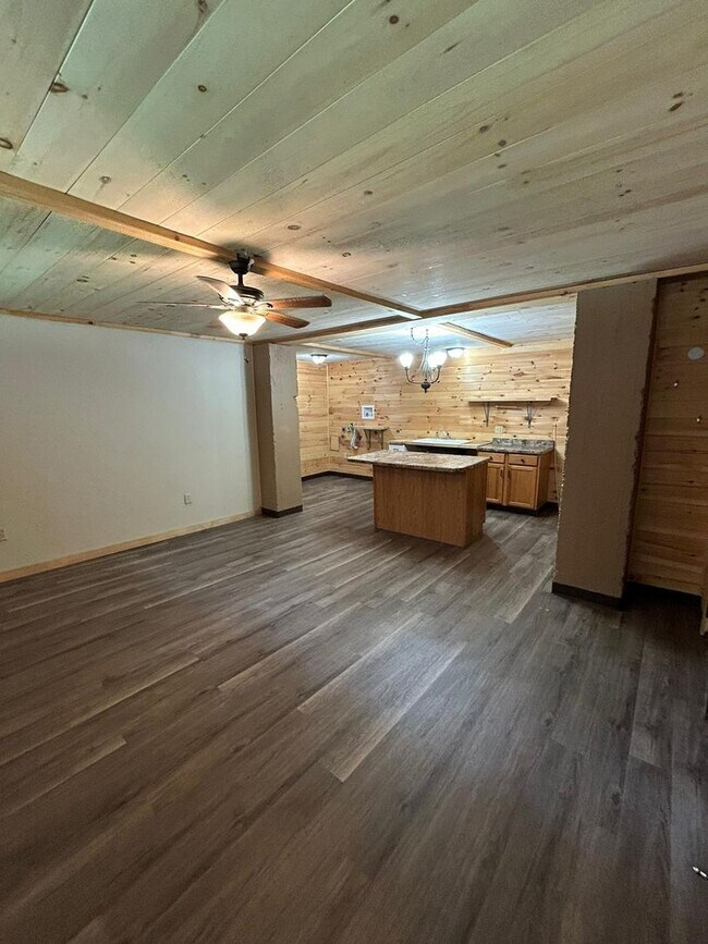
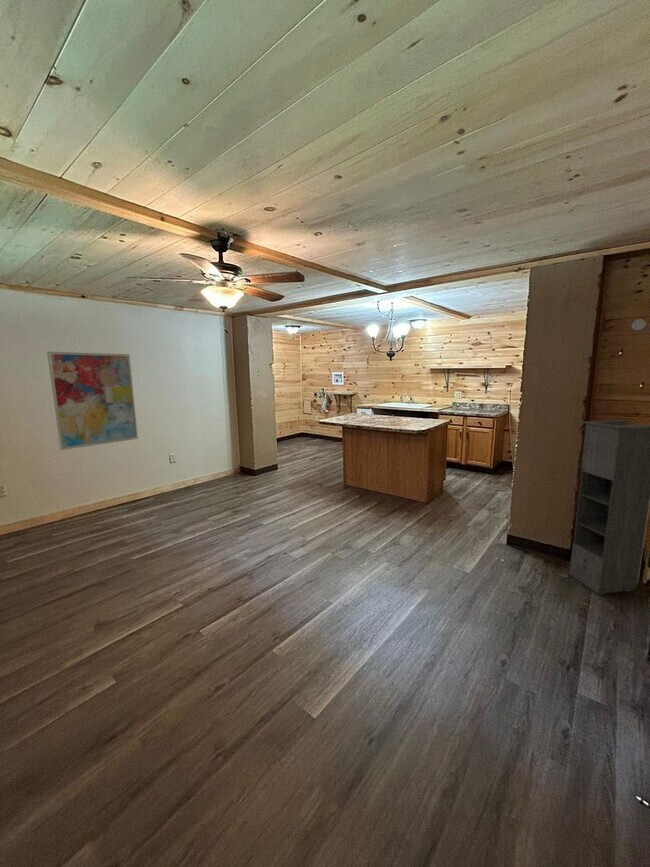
+ storage cabinet (610, 505)
+ wall art (96, 399)
